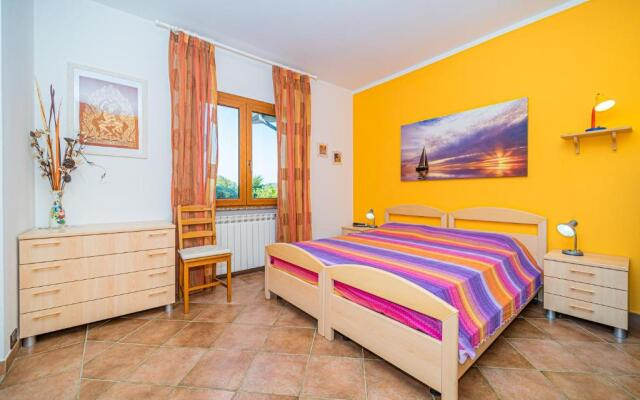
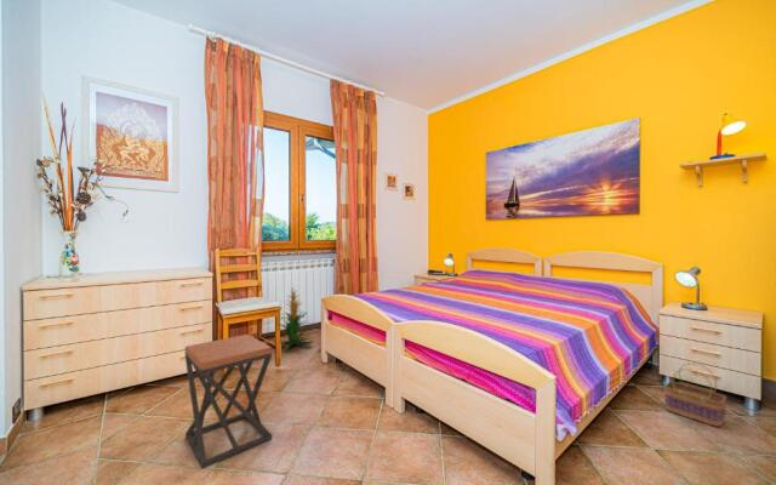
+ basket (694, 390)
+ indoor plant (293, 314)
+ stool (227, 392)
